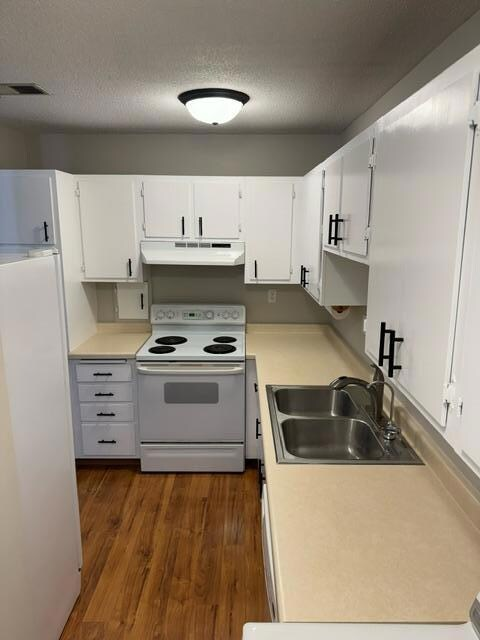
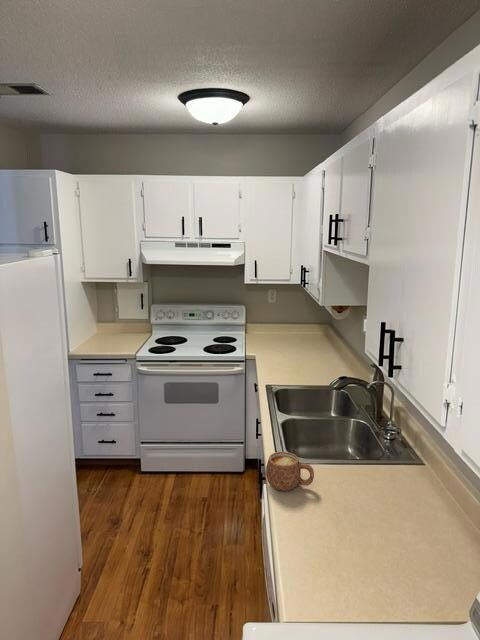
+ mug (289, 472)
